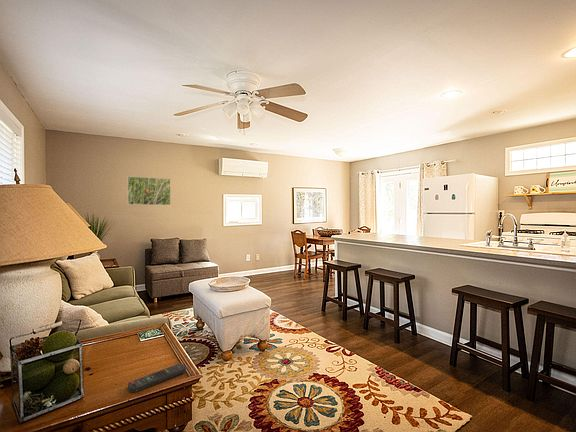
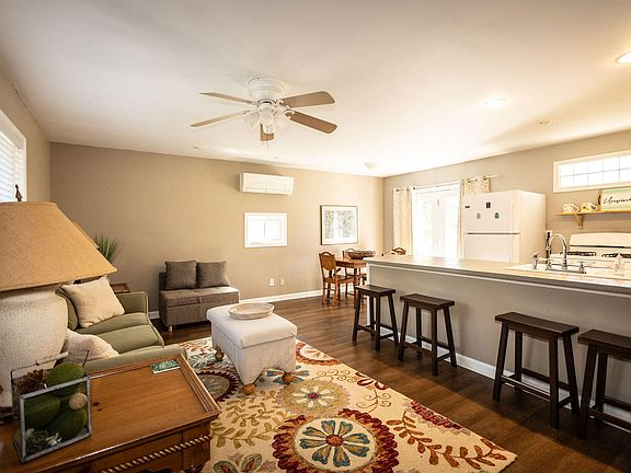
- remote control (158, 376)
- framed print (149, 191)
